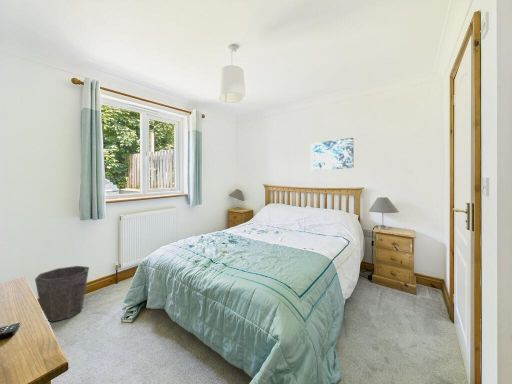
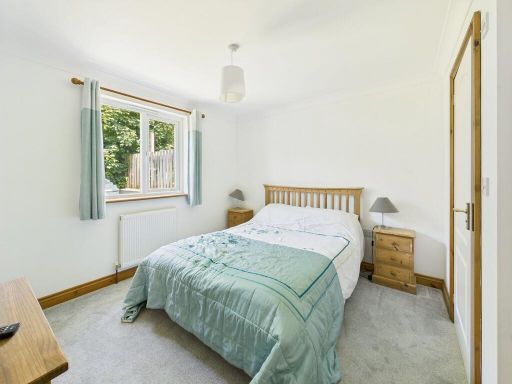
- wall art (330, 155)
- waste bin (64, 292)
